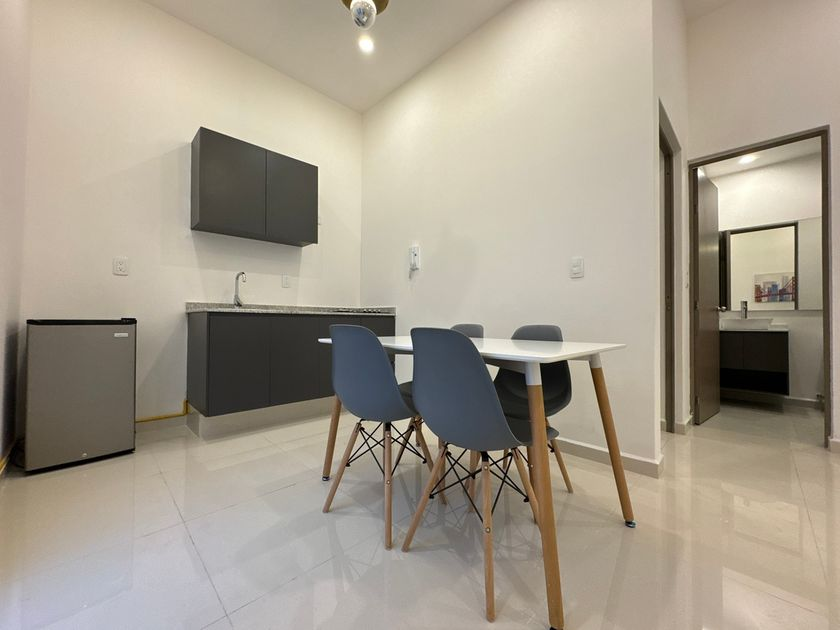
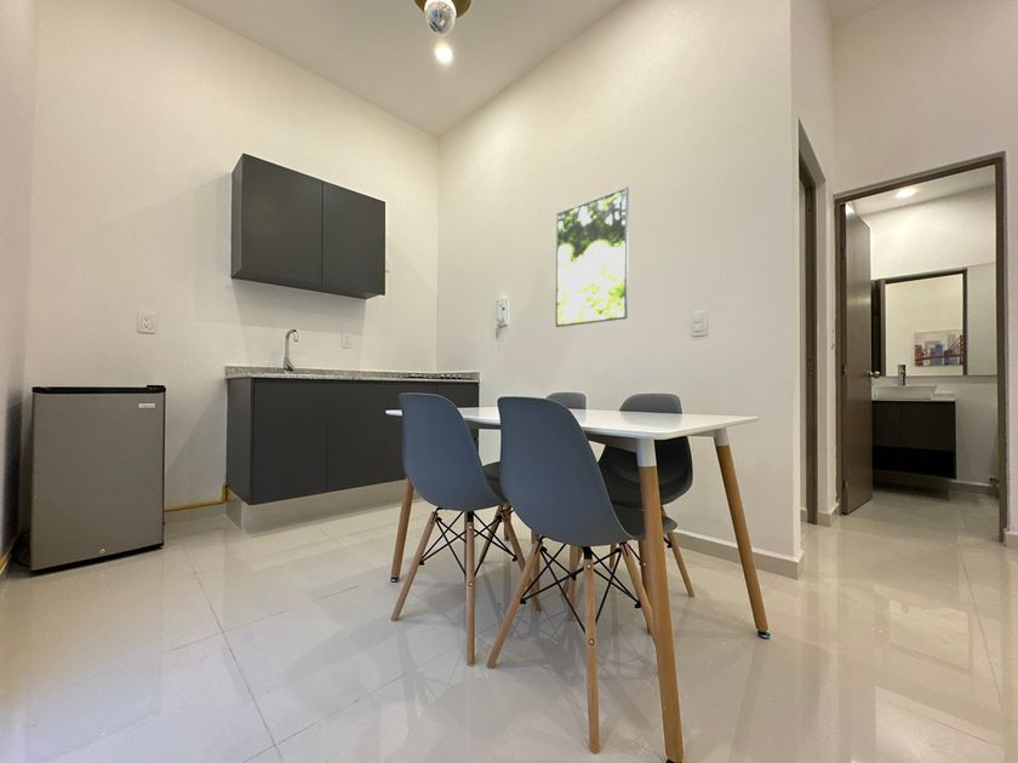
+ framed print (589, 262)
